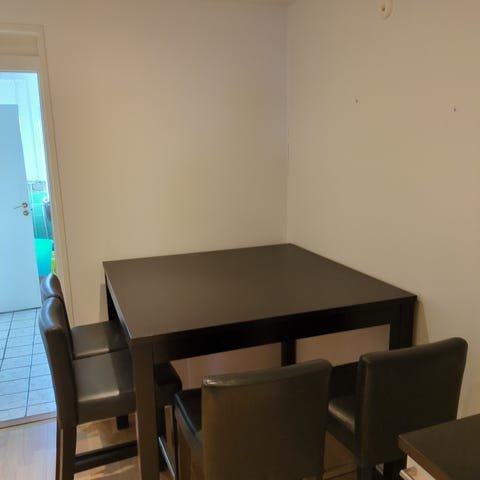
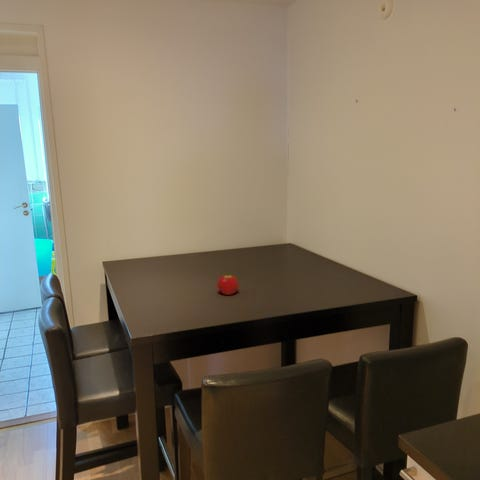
+ fruit (228, 283)
